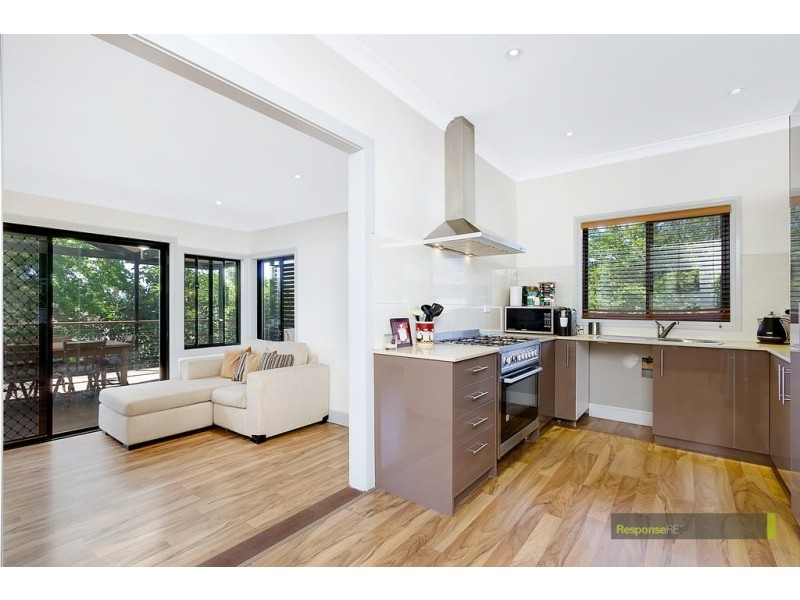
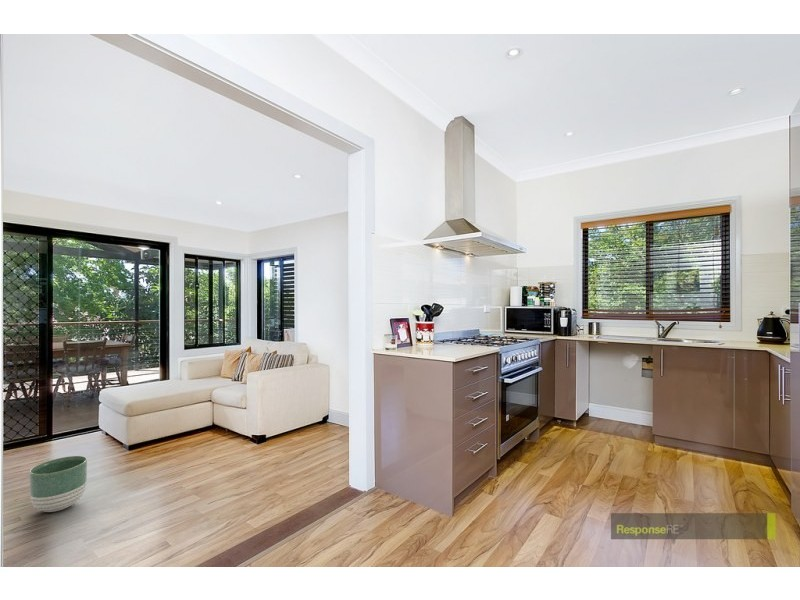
+ planter (59, 486)
